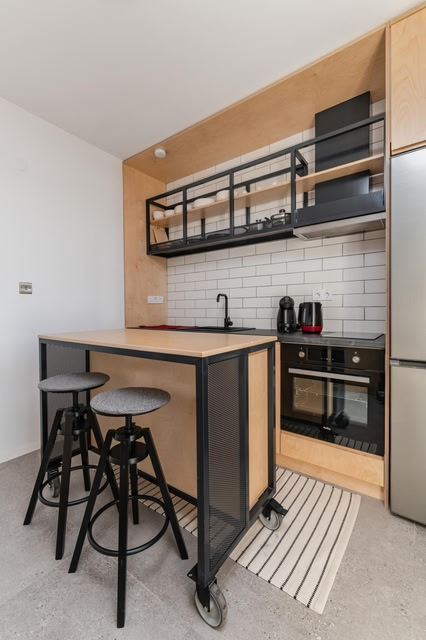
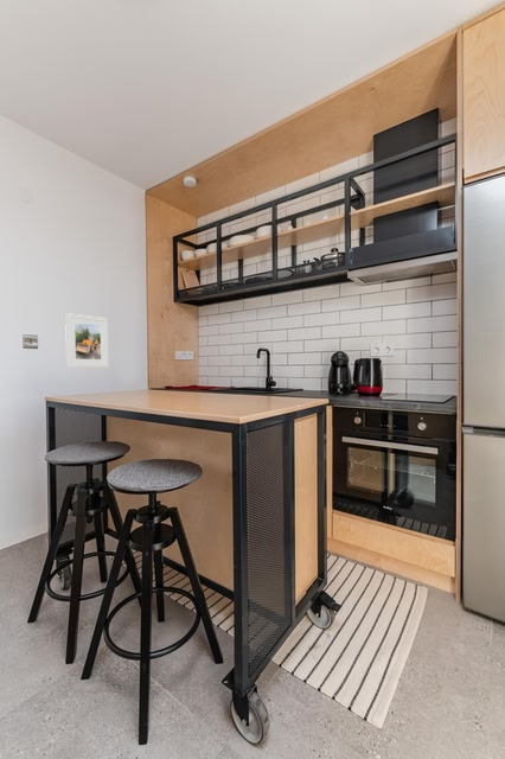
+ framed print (88, 342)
